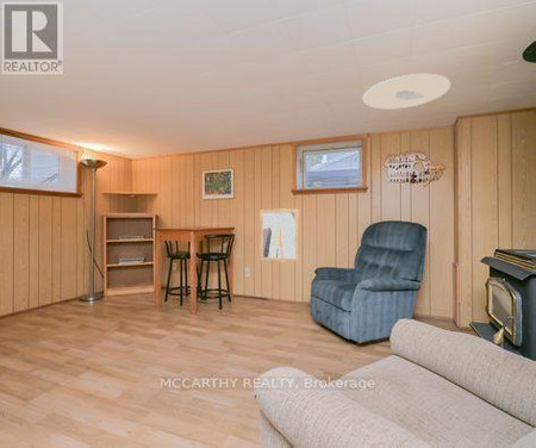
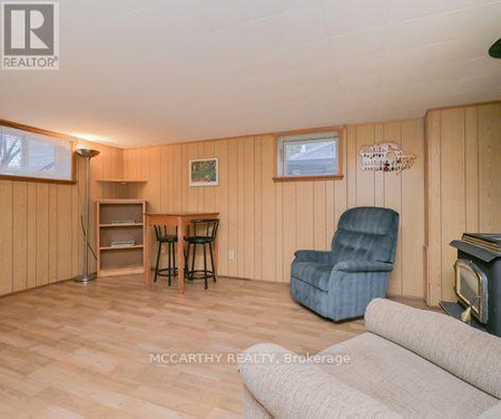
- ceiling light (404, 89)
- wall art (279, 235)
